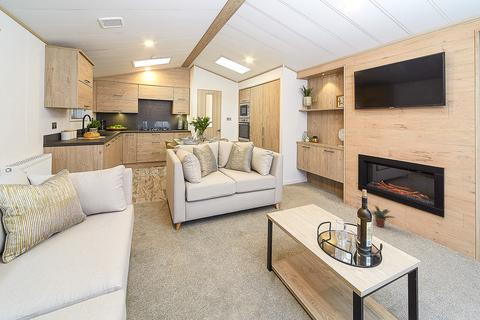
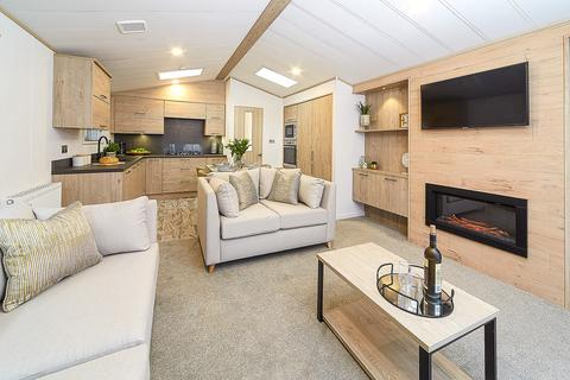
- potted plant (380, 216)
